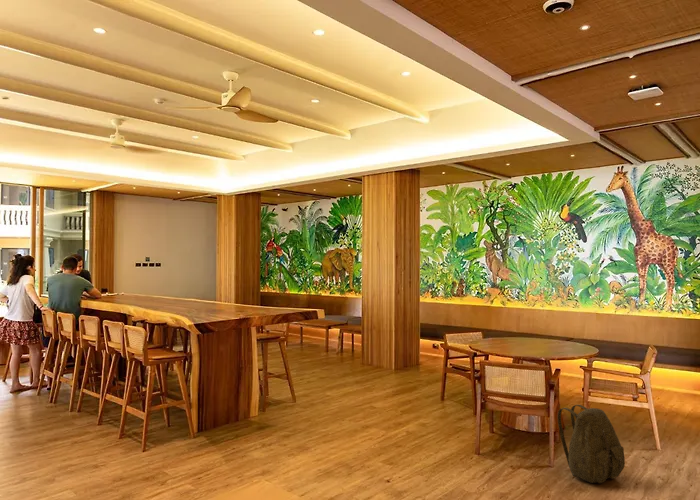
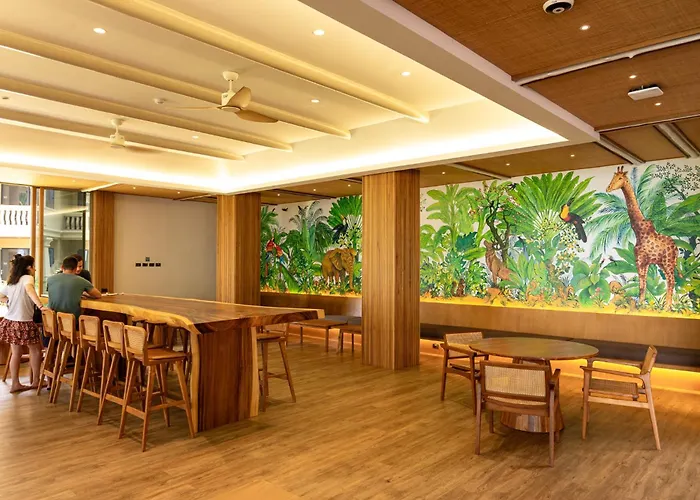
- backpack (588, 441)
